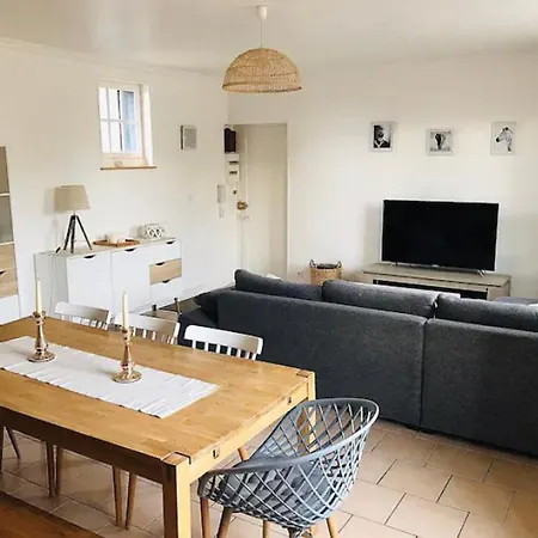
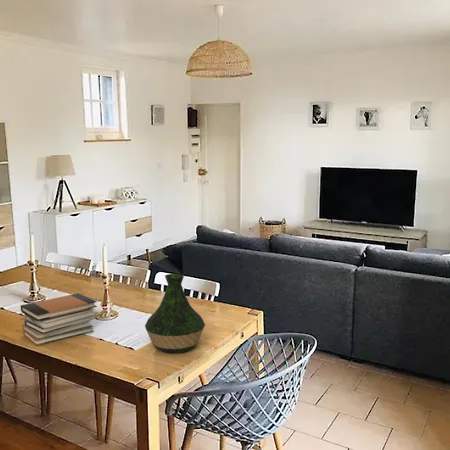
+ book stack (59, 318)
+ vase (174, 311)
